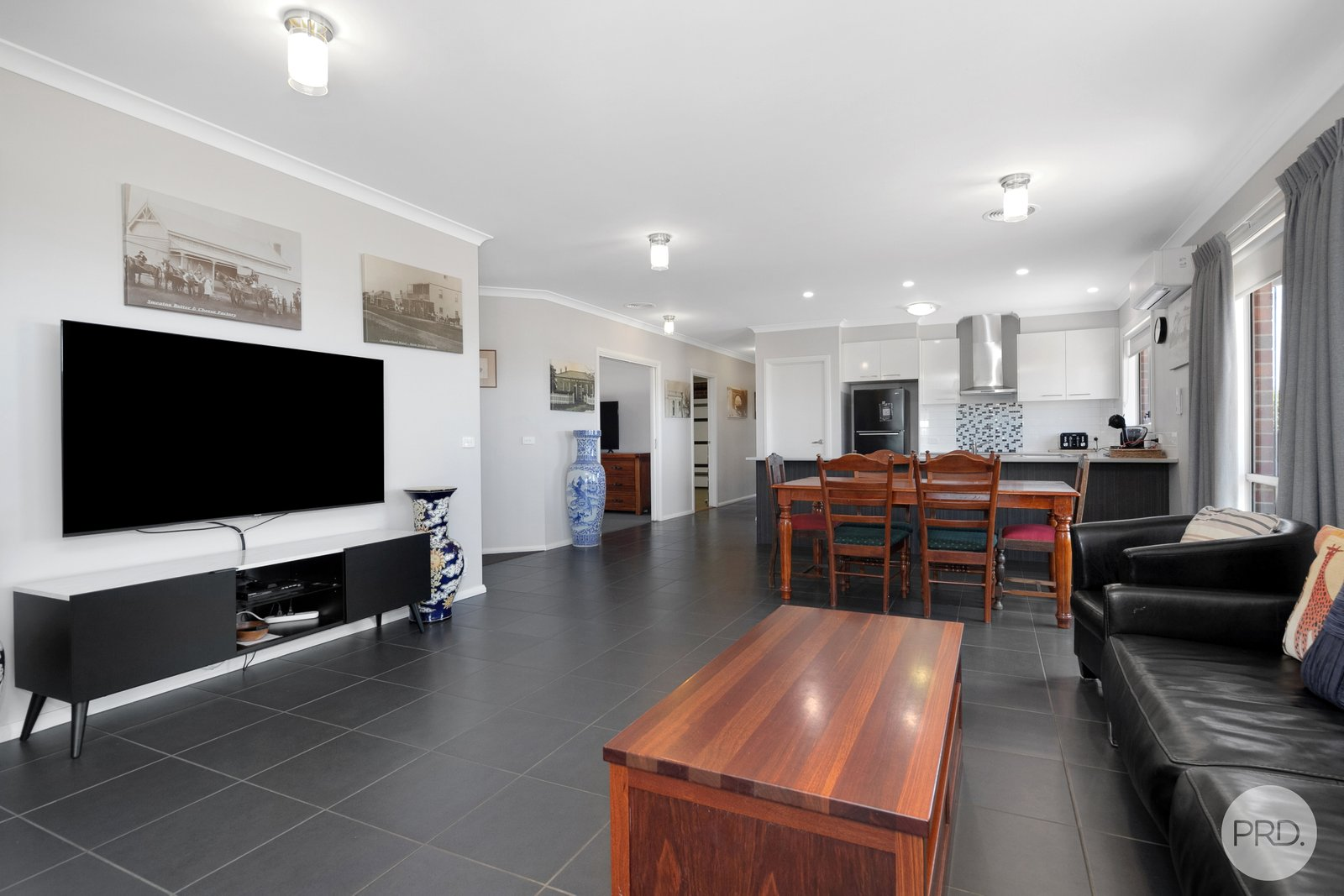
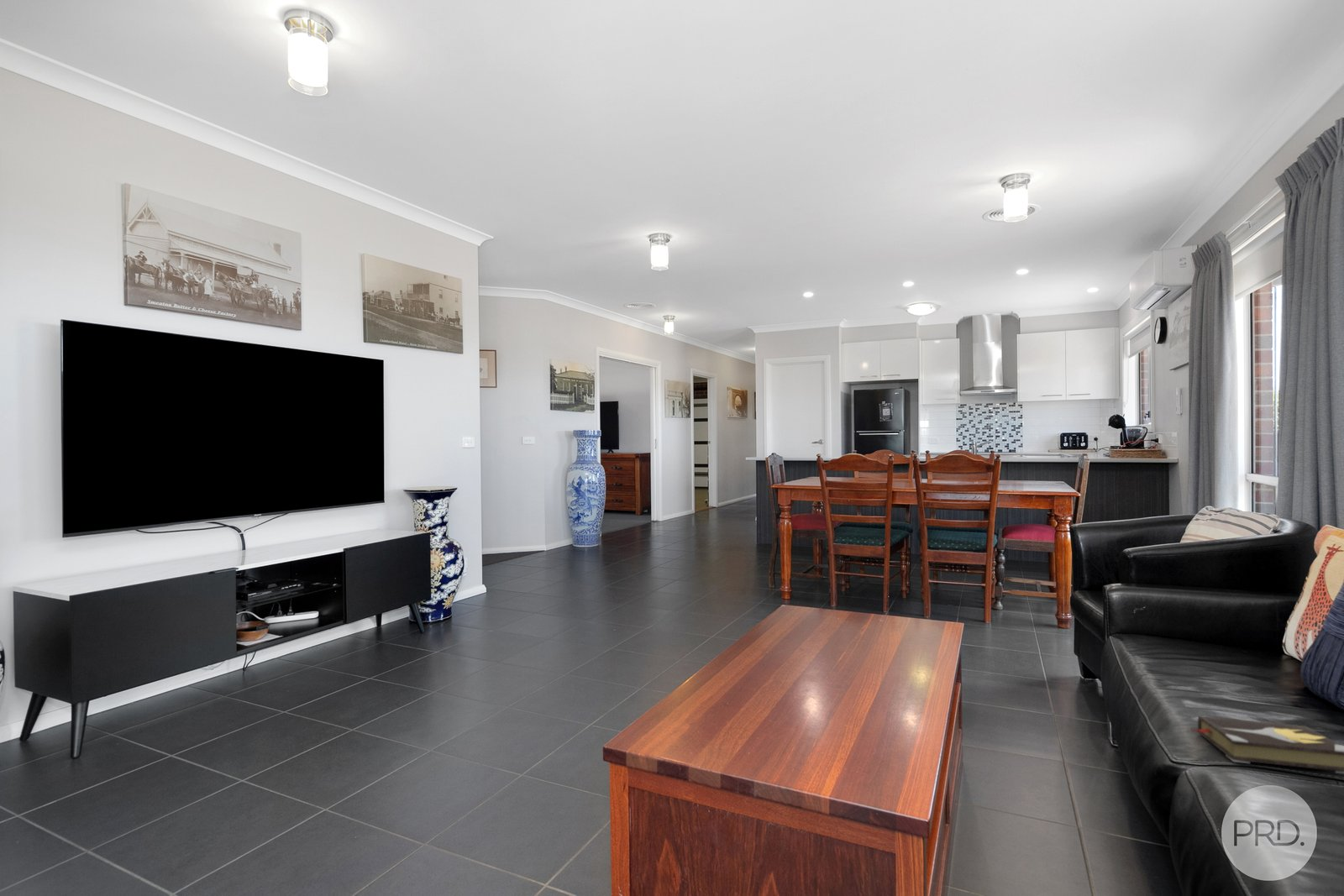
+ hardback book (1270, 741)
